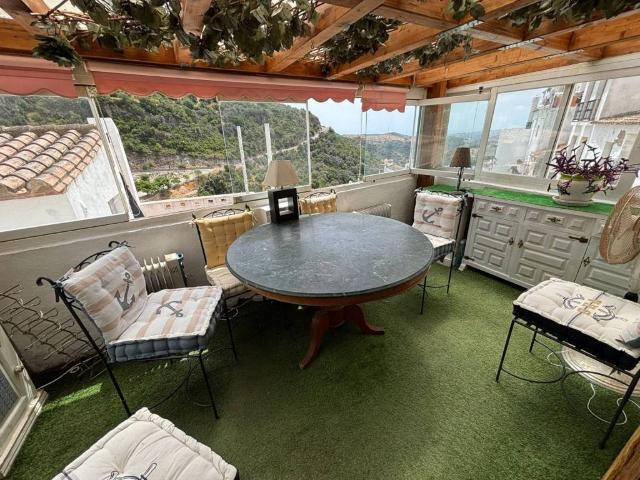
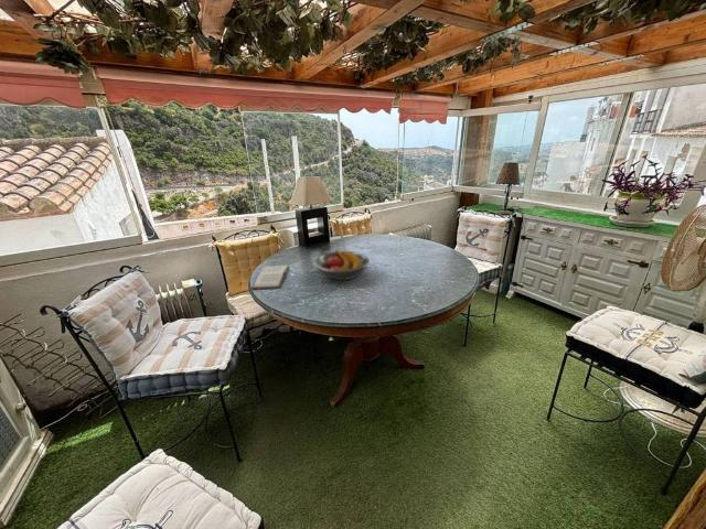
+ book (271, 274)
+ fruit bowl (342, 266)
